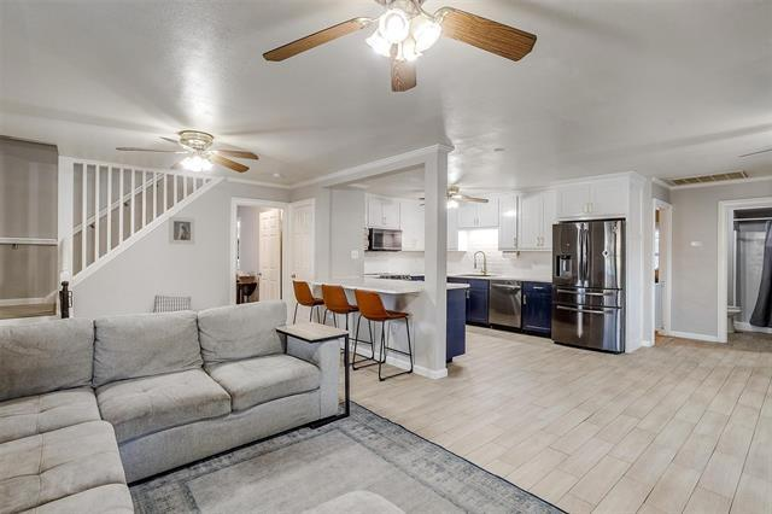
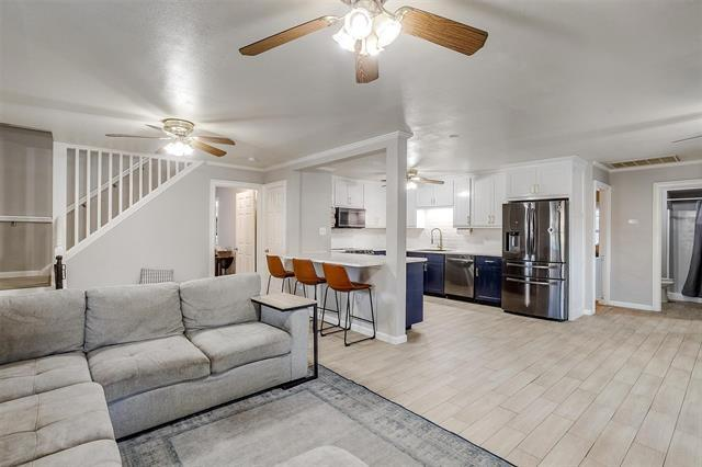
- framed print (181, 230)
